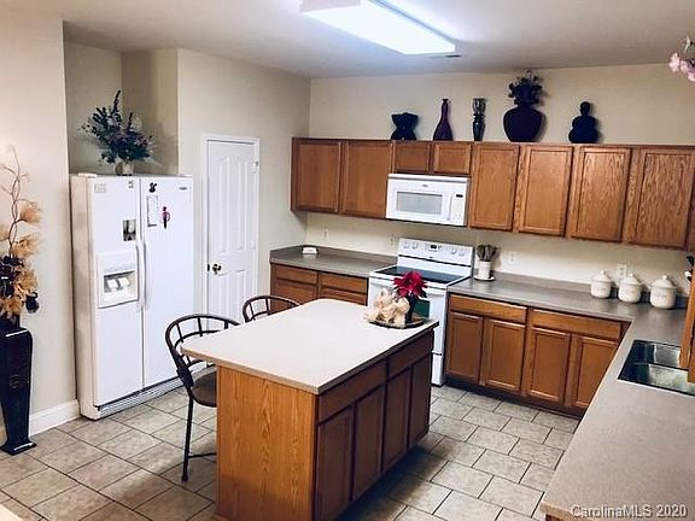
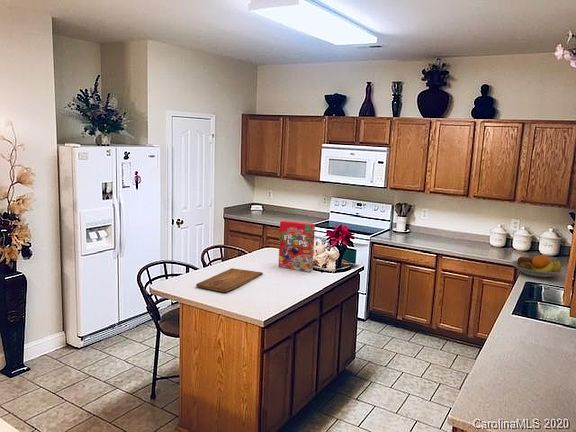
+ fruit bowl (537, 264)
+ cereal box (296, 245)
+ cutting board (230, 279)
